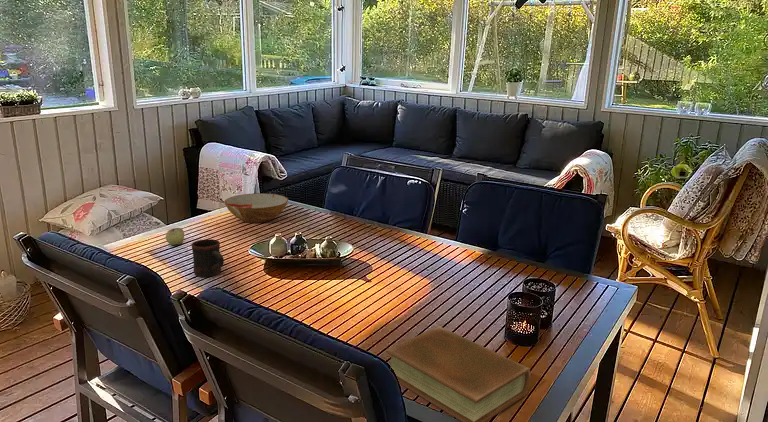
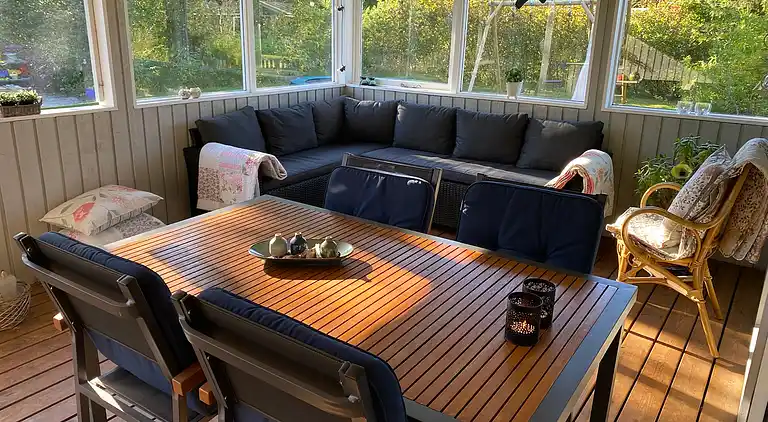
- book (456, 370)
- mug (210, 259)
- bowl (257, 209)
- apple (176, 235)
